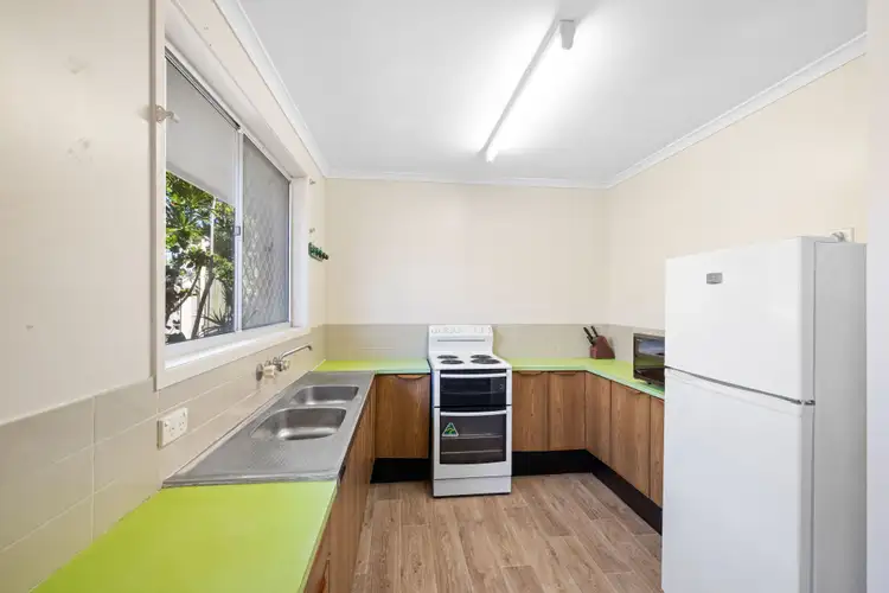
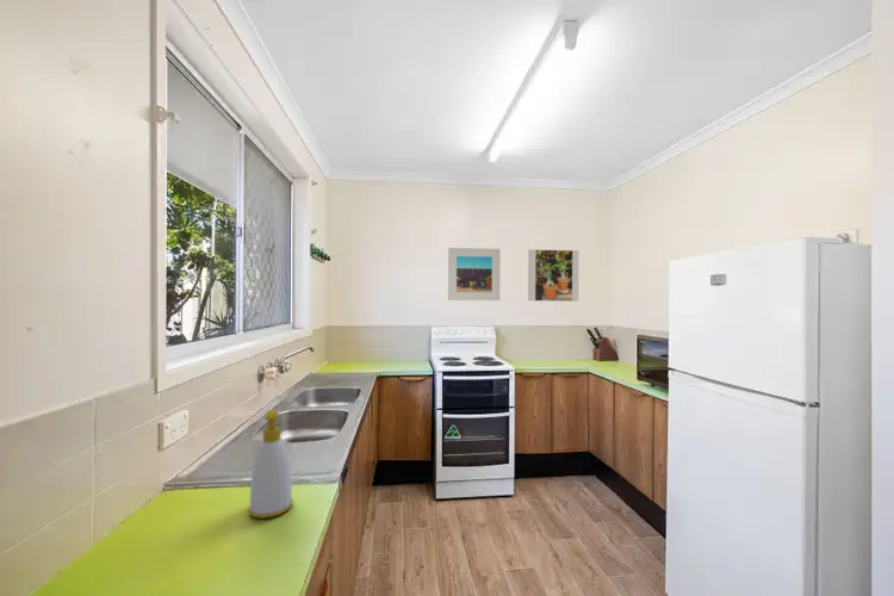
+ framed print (553, 275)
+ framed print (473, 274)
+ soap bottle (271, 459)
